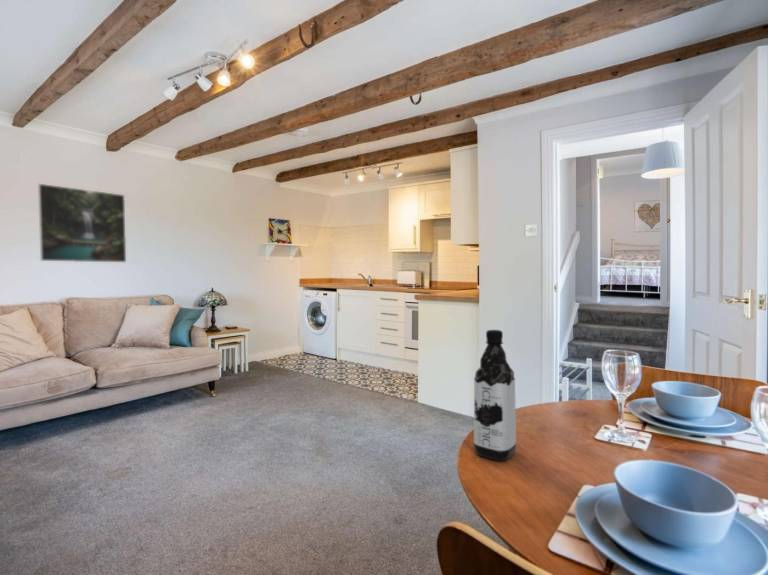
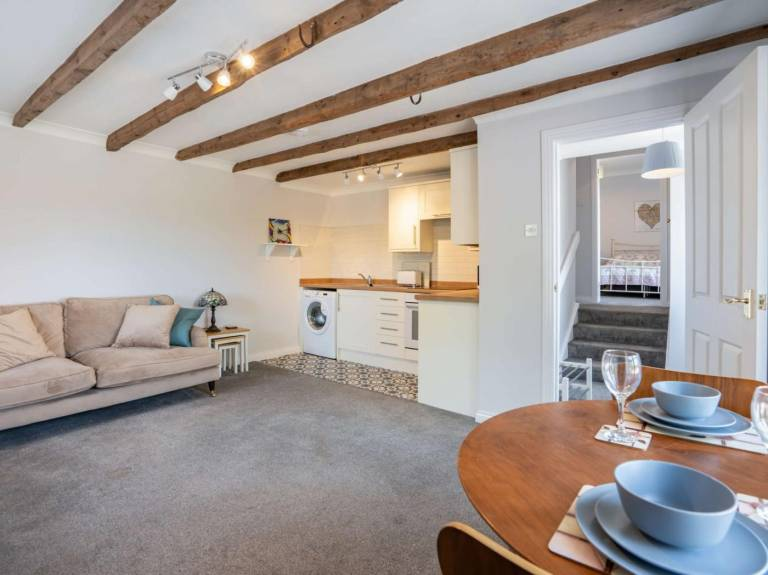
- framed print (85, 225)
- water bottle (494, 391)
